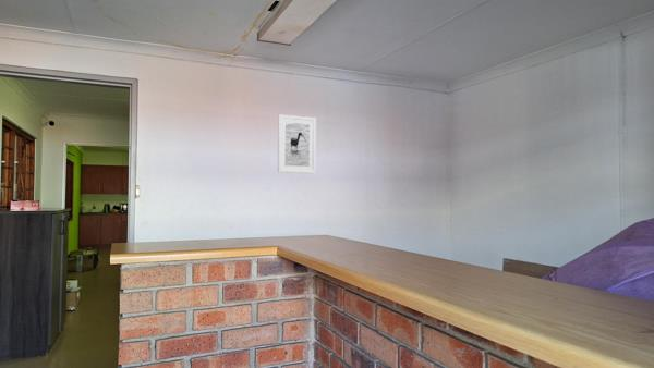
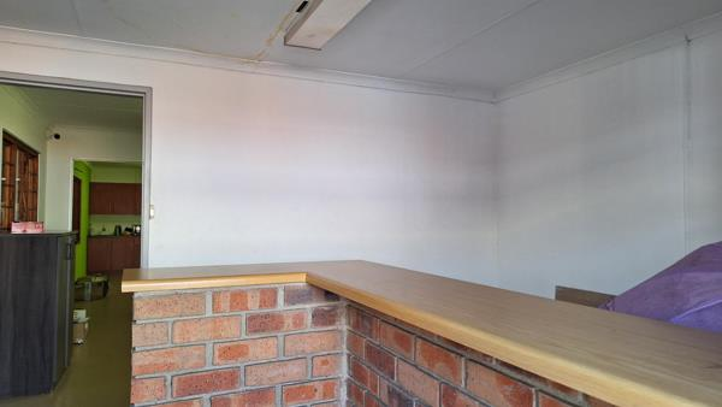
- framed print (296, 144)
